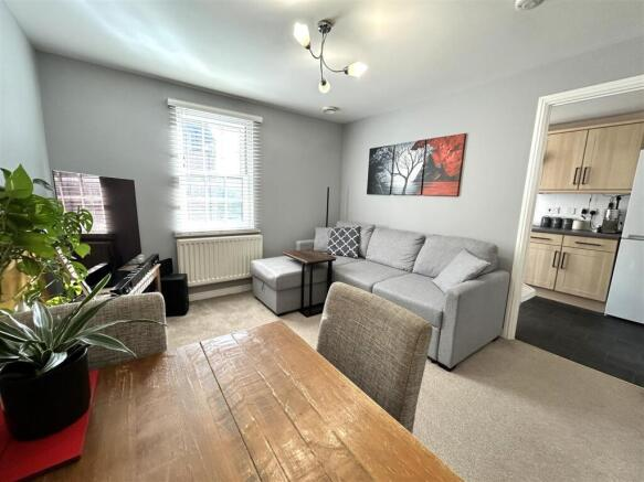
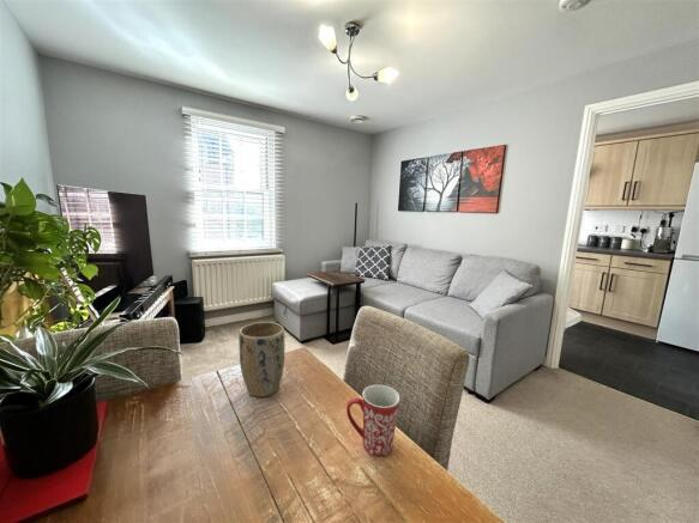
+ mug (372, 419)
+ plant pot (263, 359)
